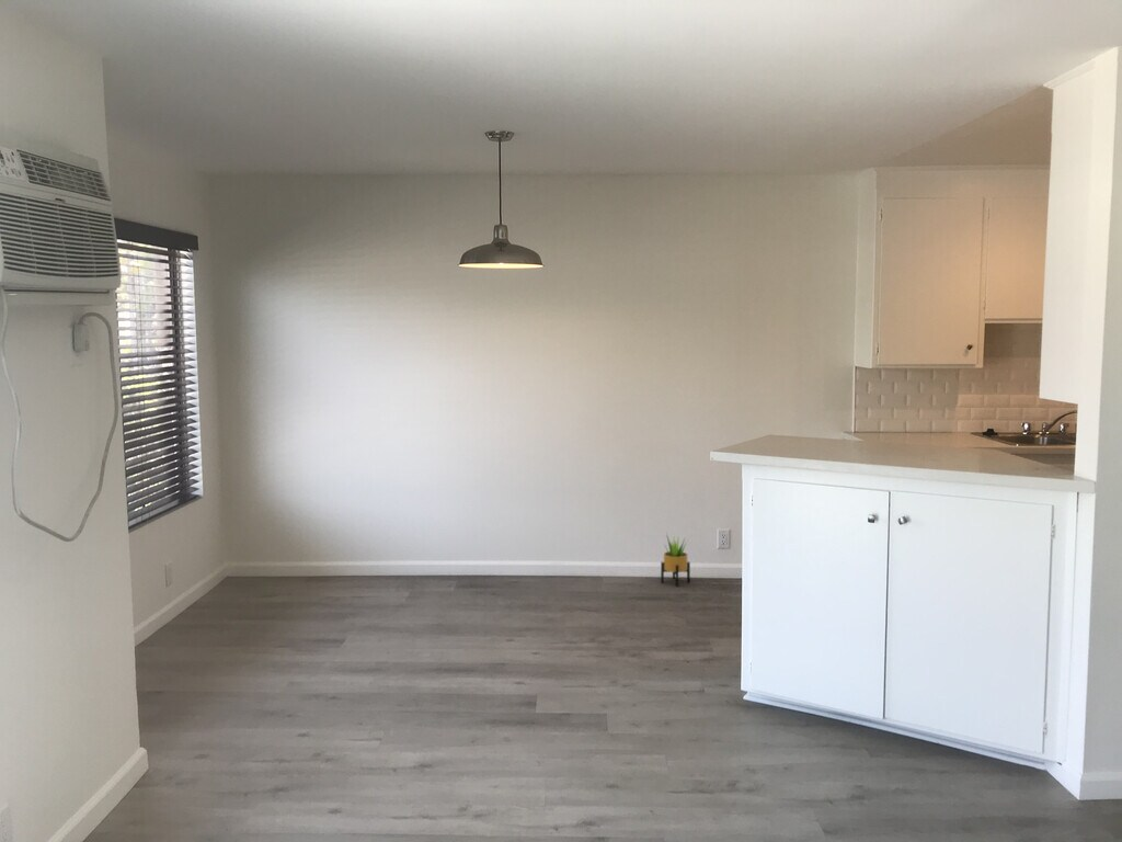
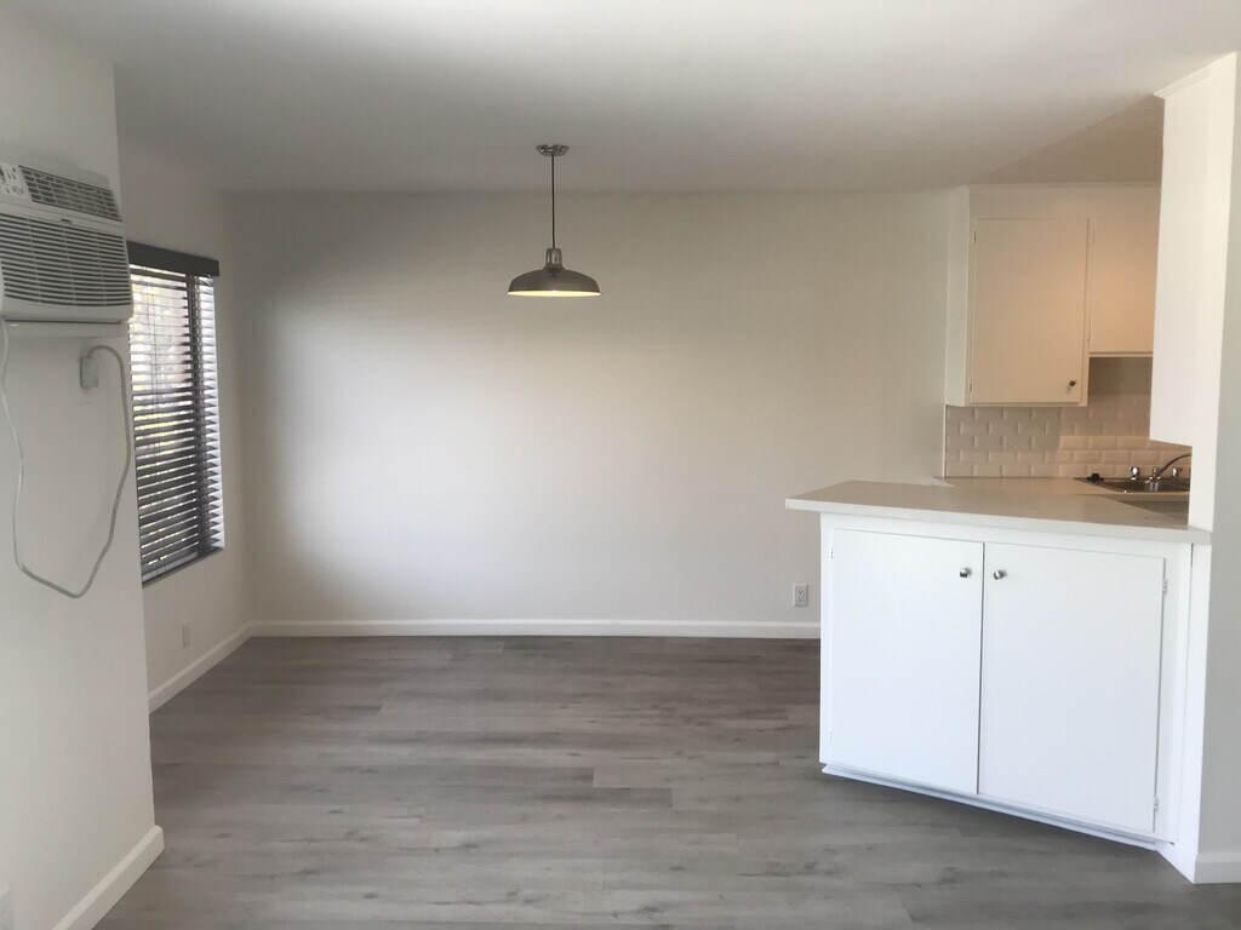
- potted plant (675, 558)
